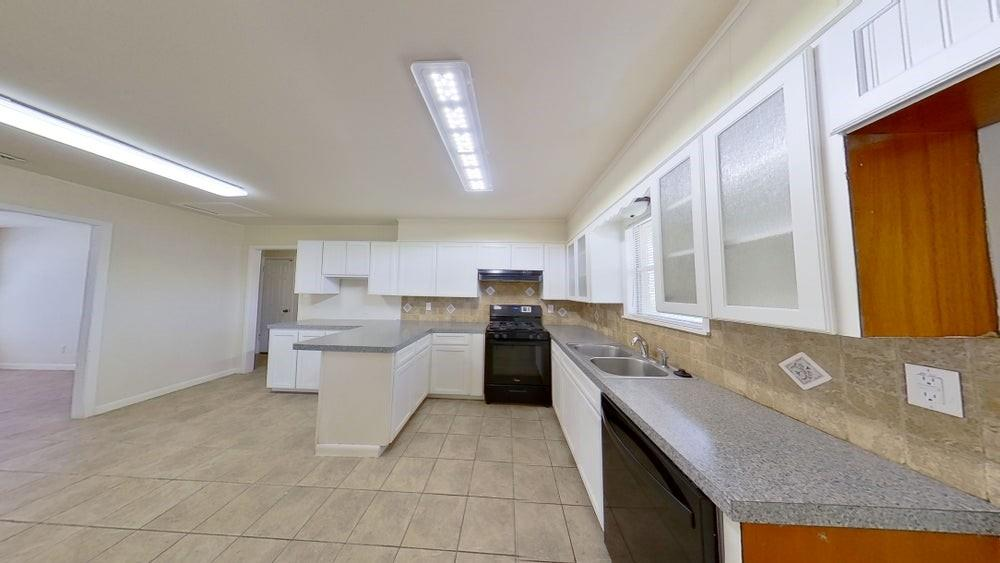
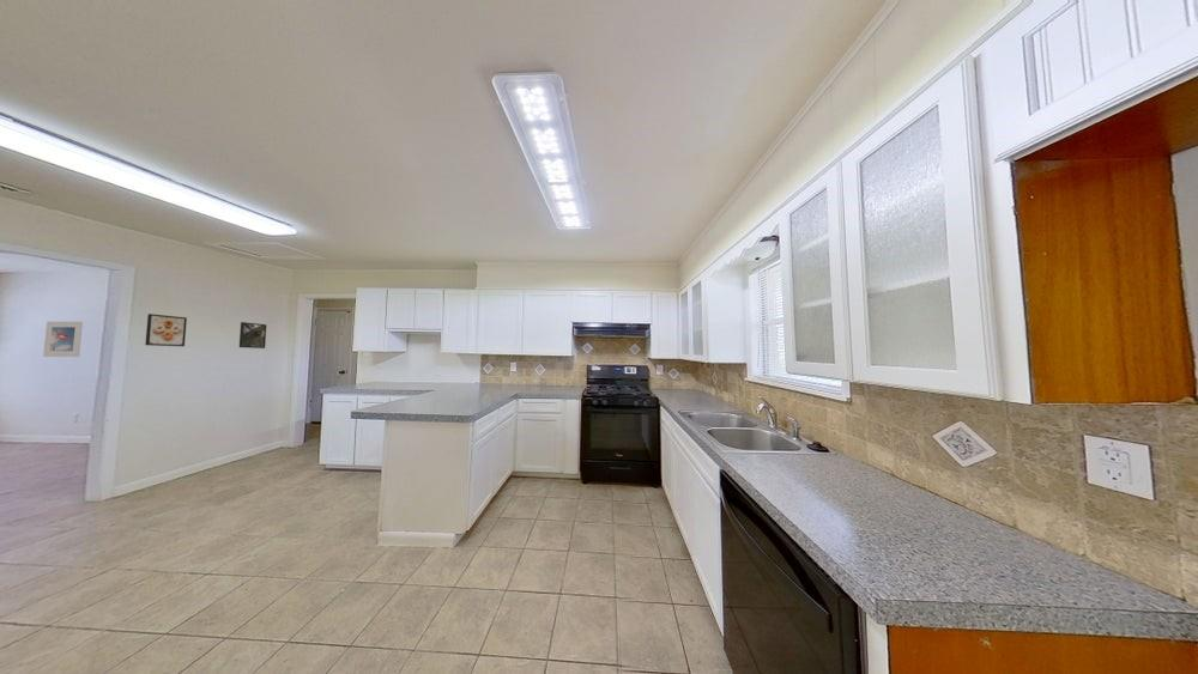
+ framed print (253, 335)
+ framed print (167, 330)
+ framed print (62, 339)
